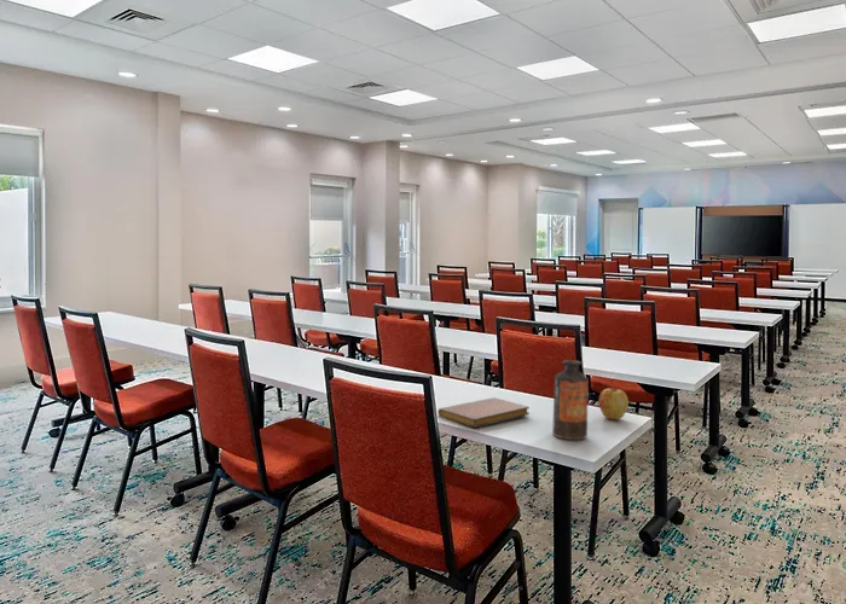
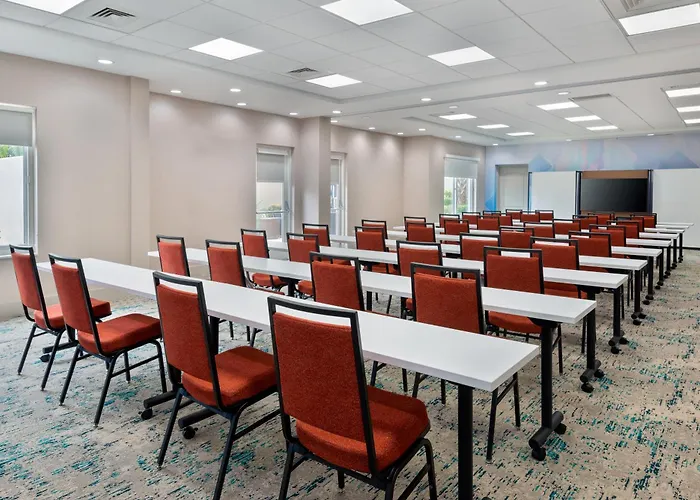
- notebook (483, 411)
- bottle (570, 397)
- apple (613, 402)
